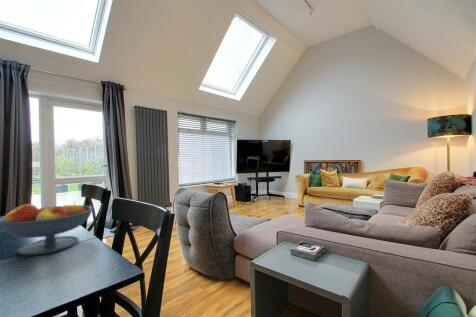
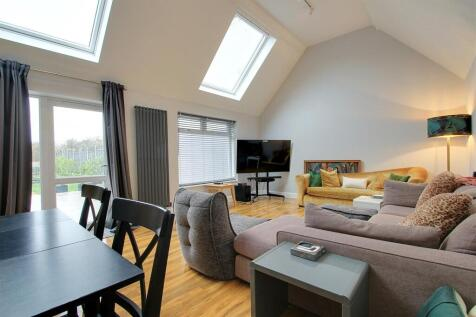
- fruit bowl (50, 223)
